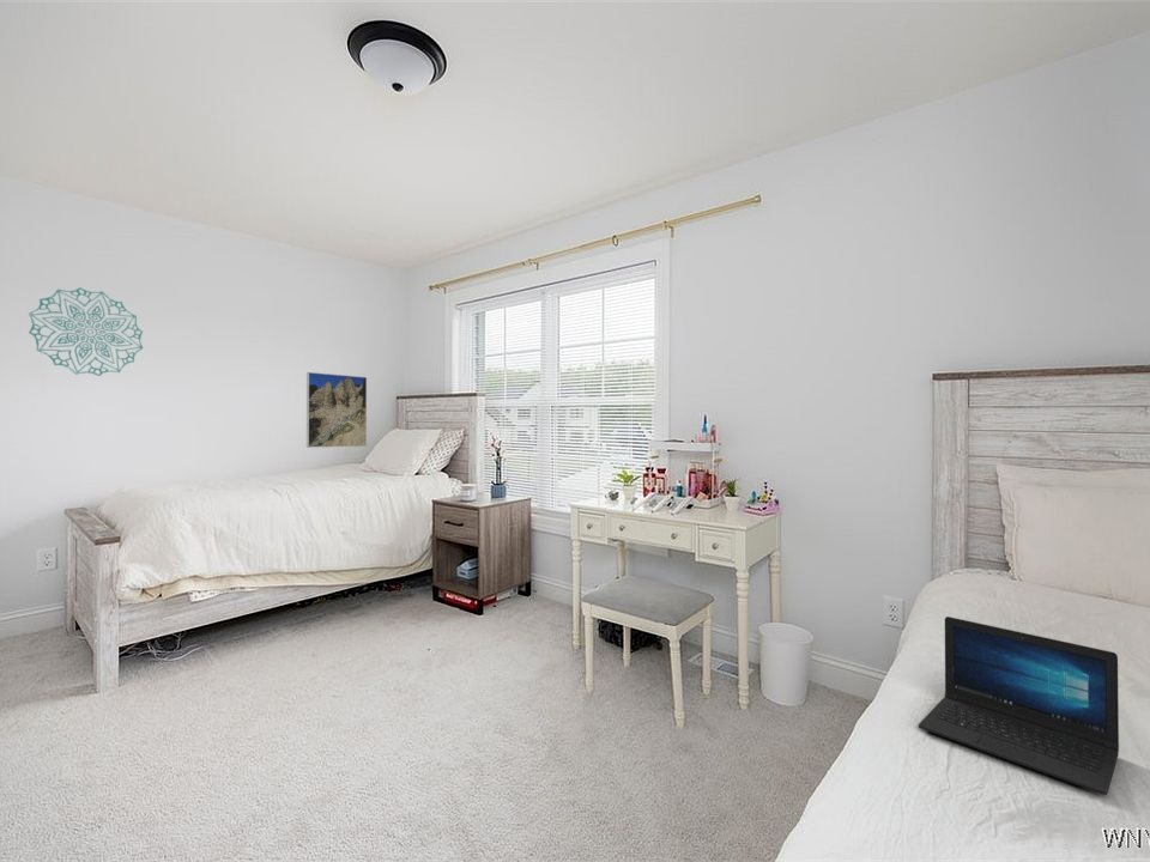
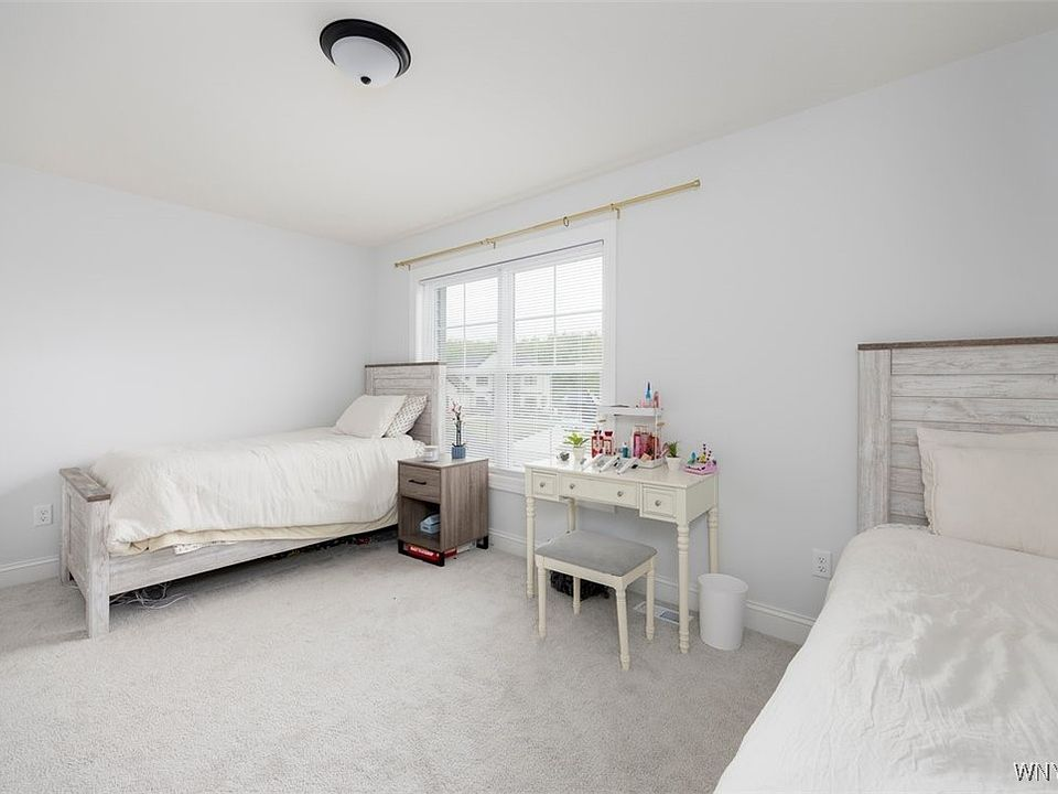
- wall decoration (89, 333)
- laptop (1013, 692)
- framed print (337, 411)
